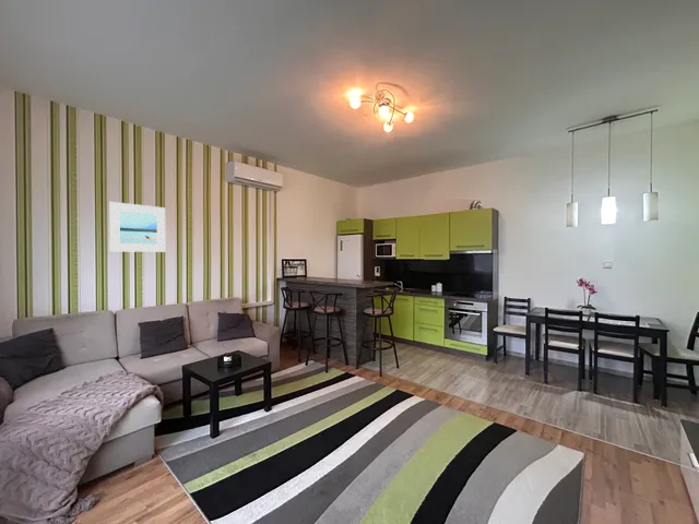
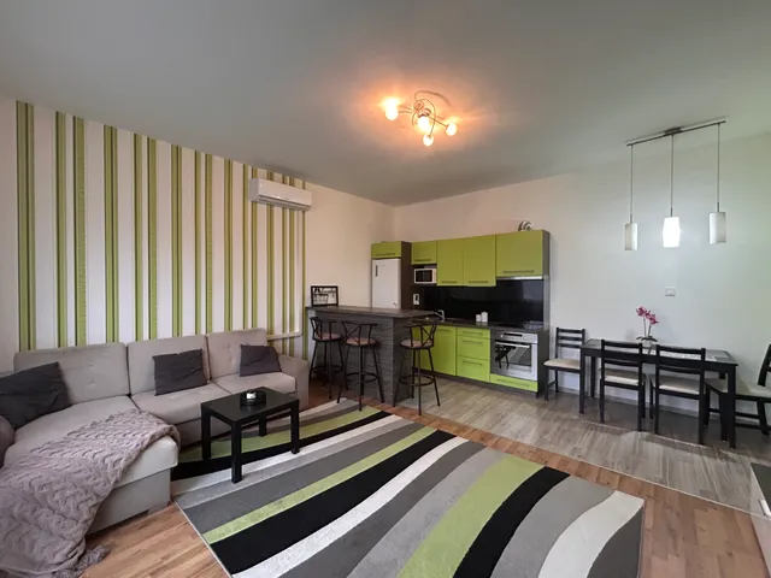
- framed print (139, 228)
